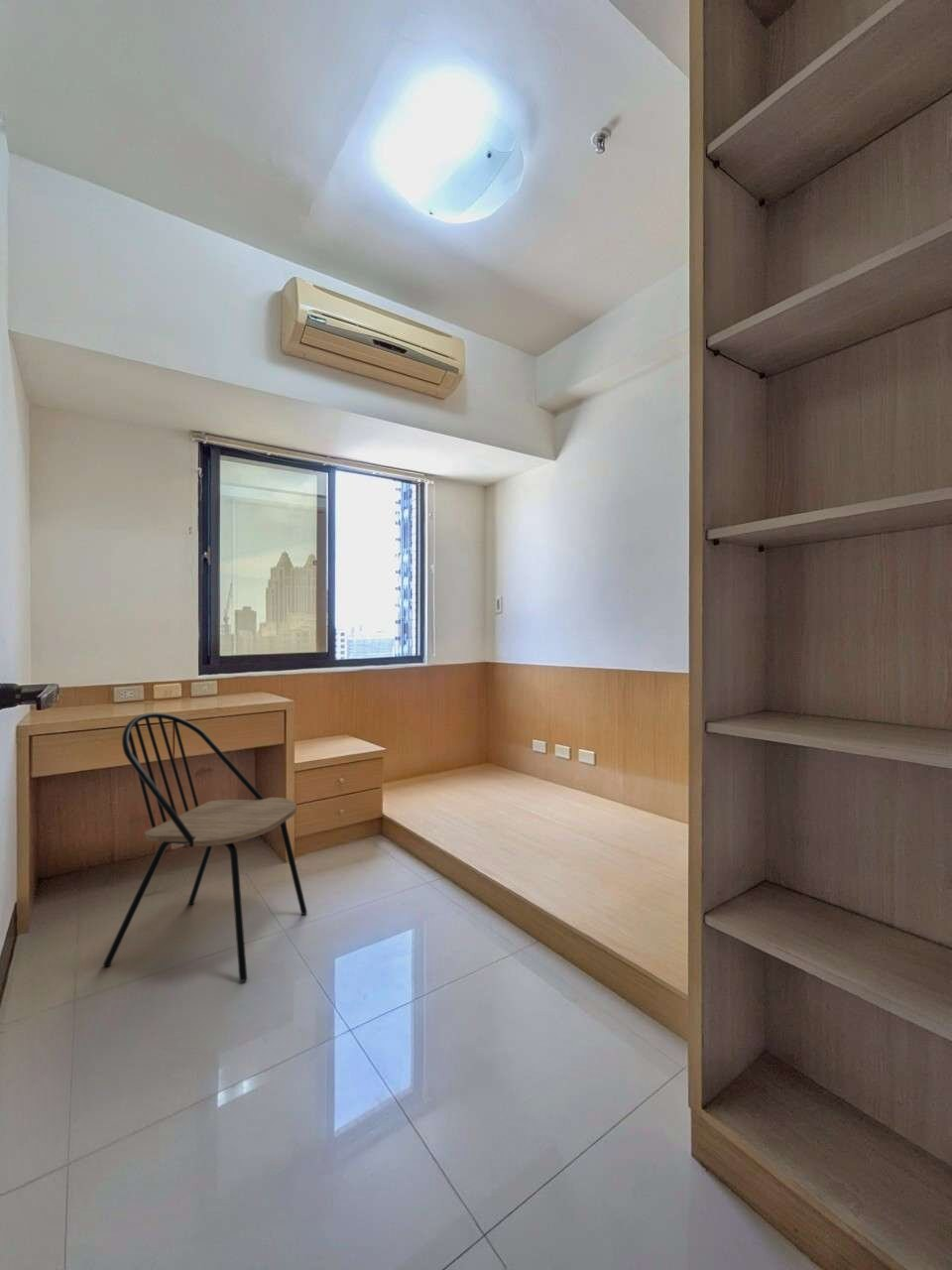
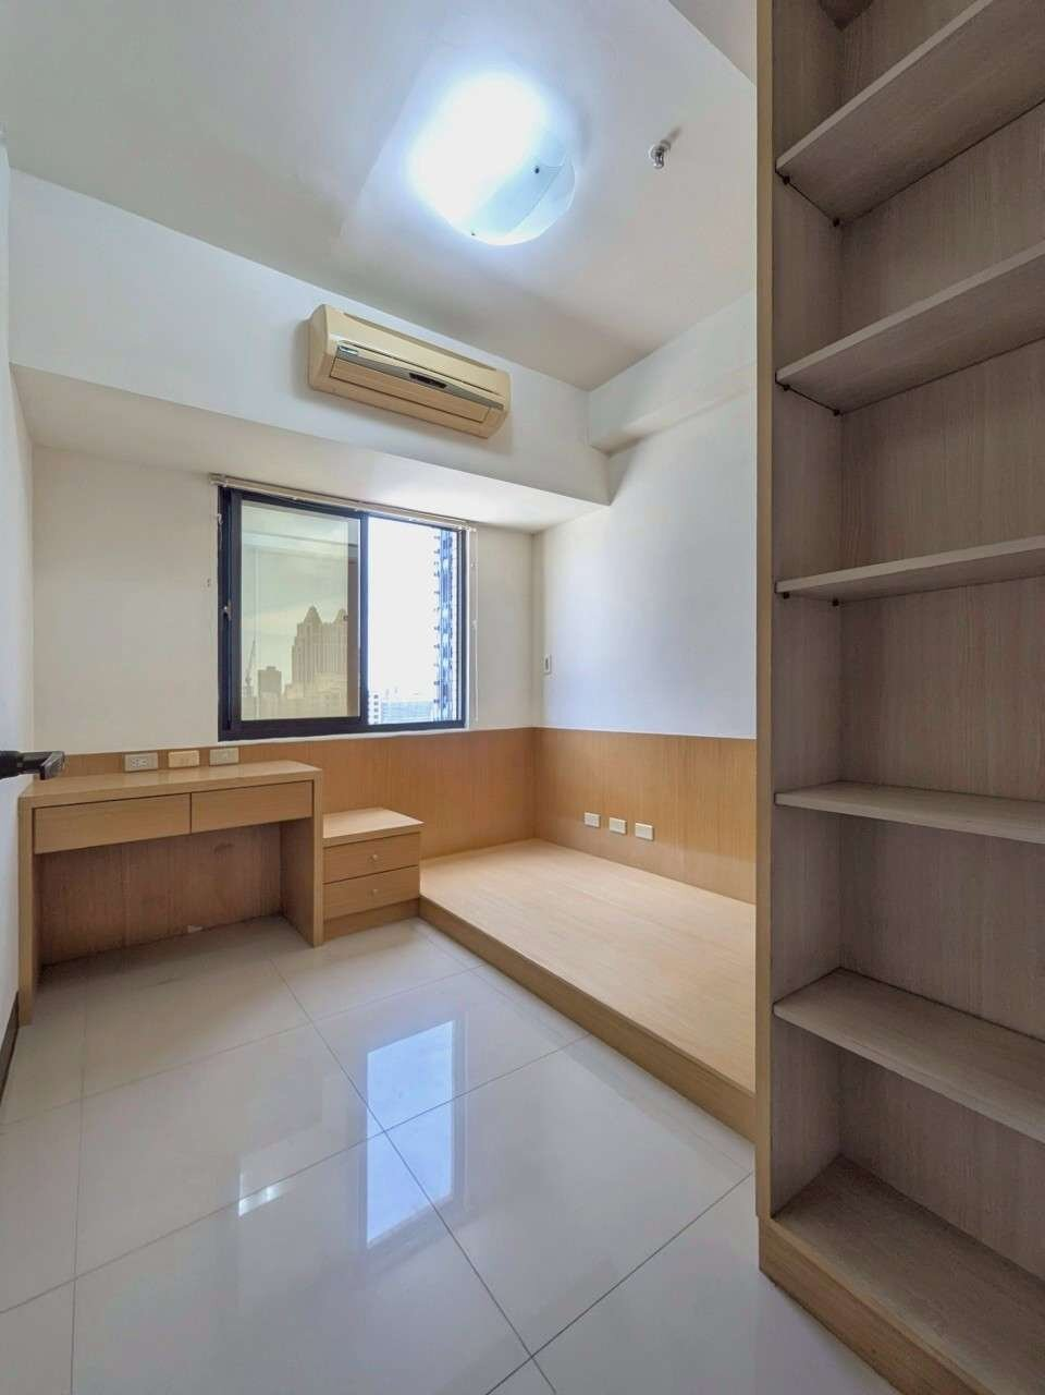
- dining chair (213, 826)
